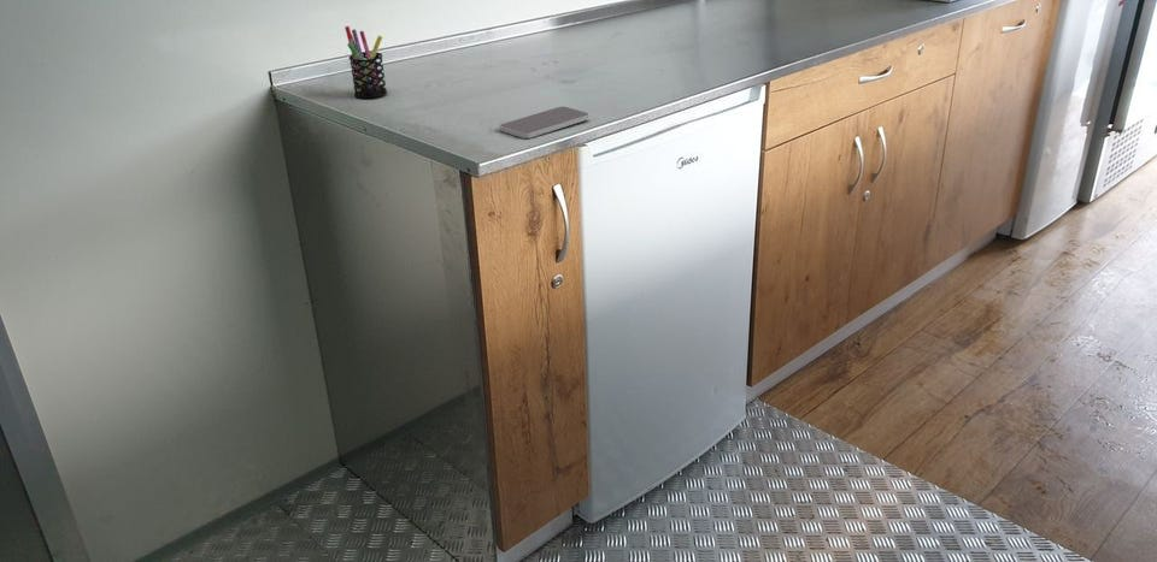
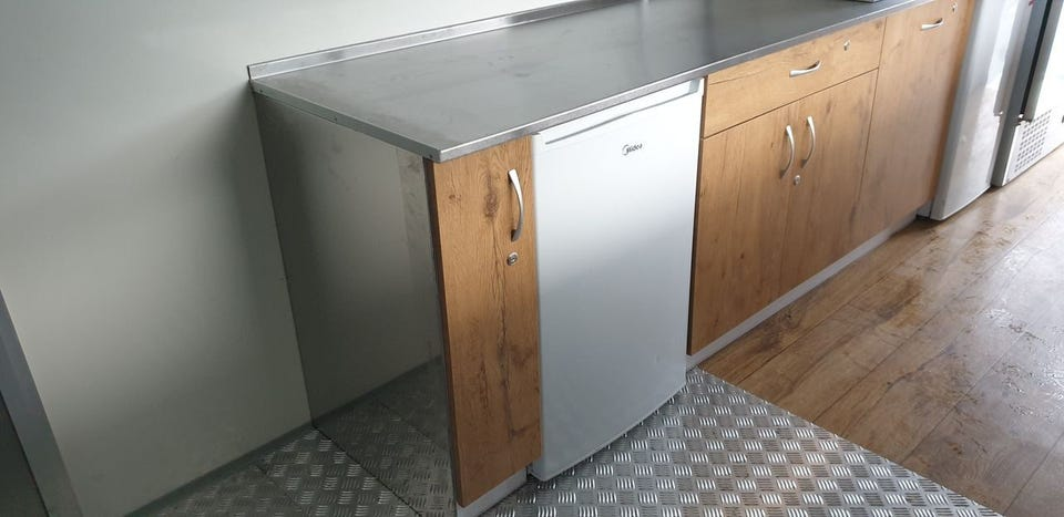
- pen holder (362, 61)
- smartphone (545, 122)
